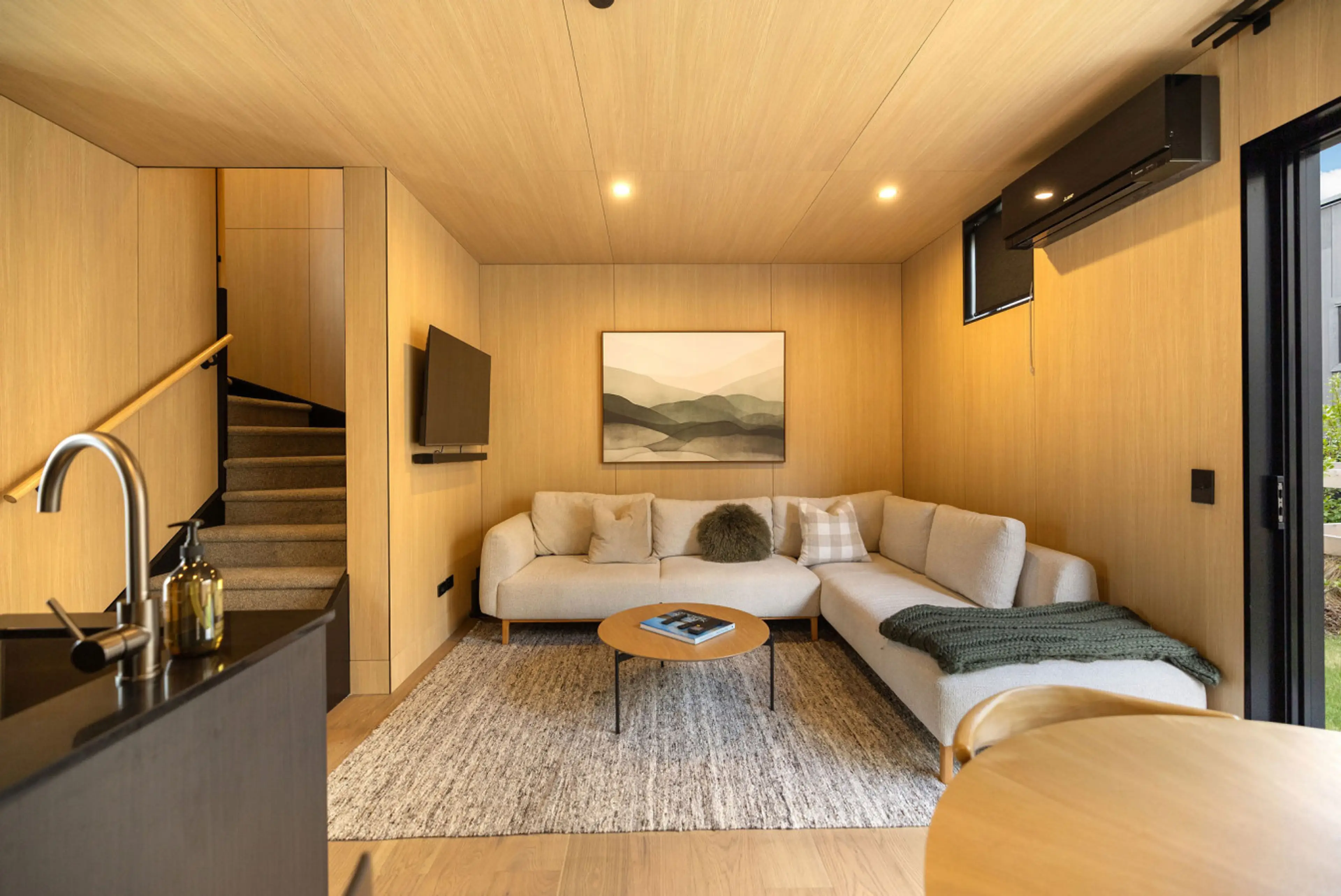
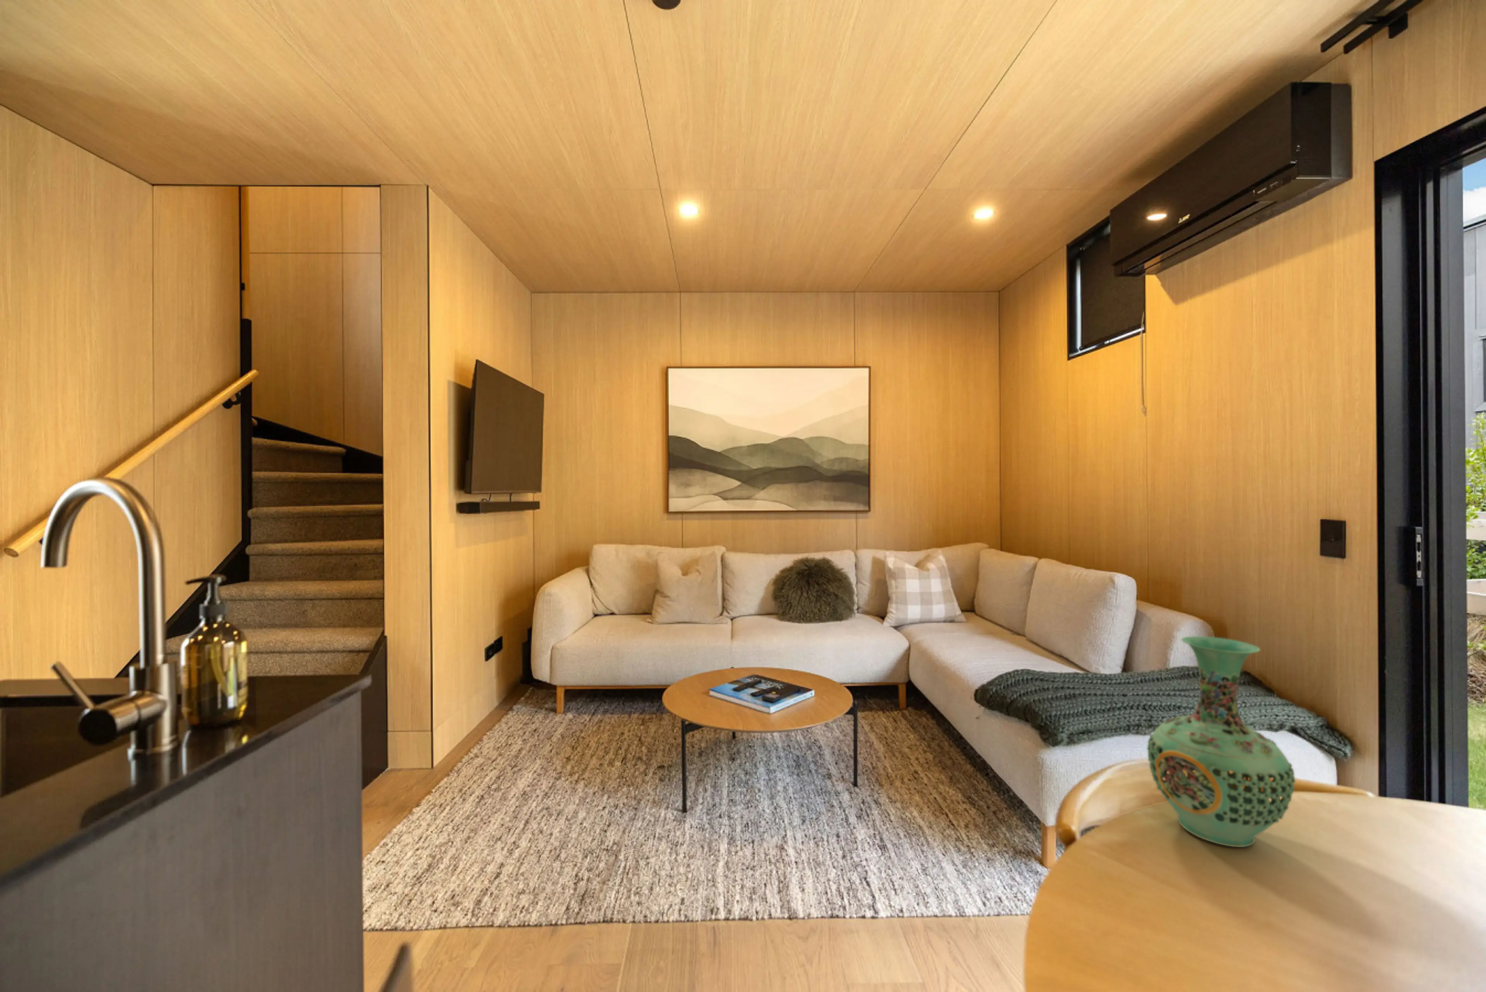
+ vase (1217, 737)
